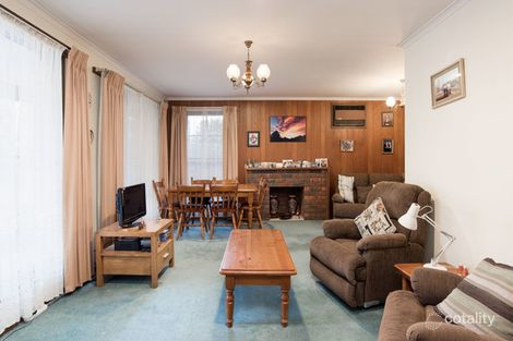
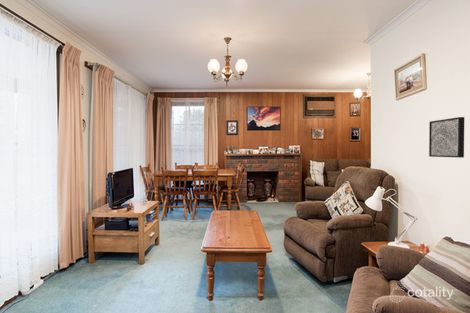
+ wall art (445, 138)
